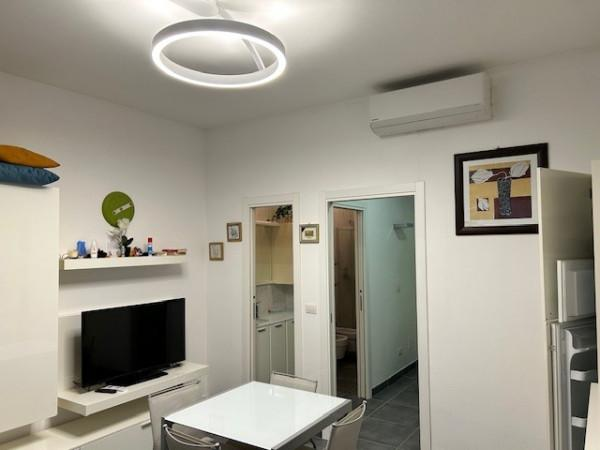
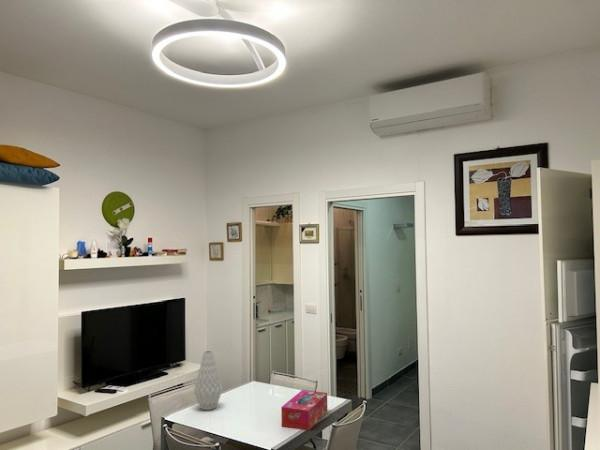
+ tissue box (305, 408)
+ vase (208, 379)
